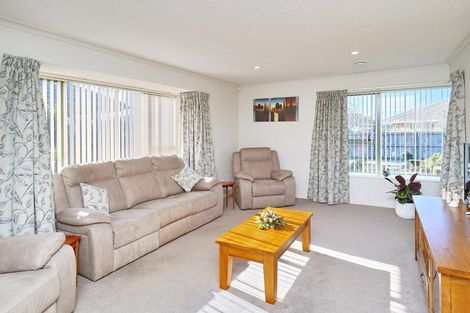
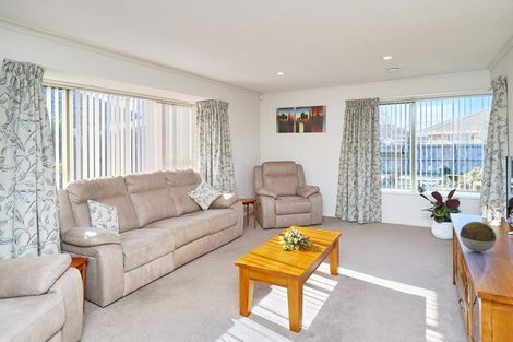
+ decorative ball (477, 236)
